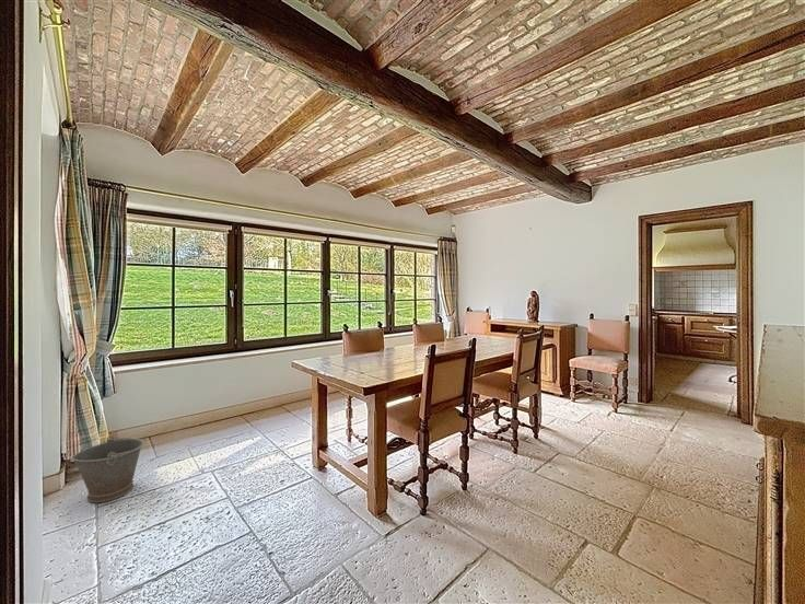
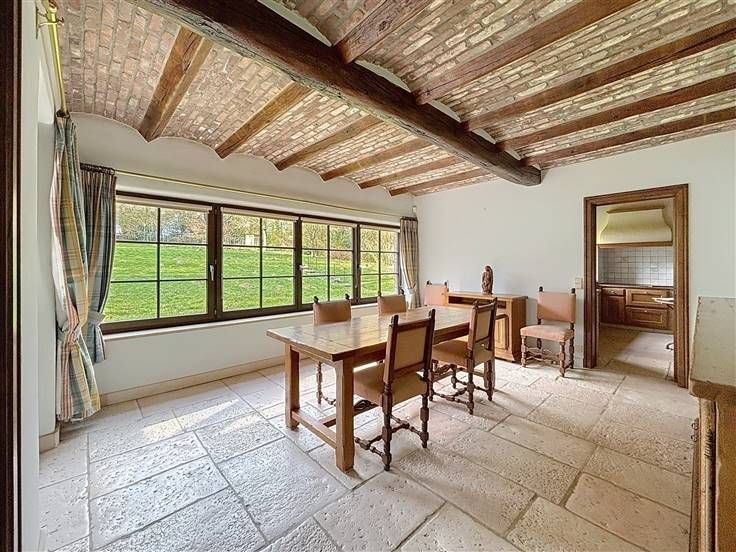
- bucket (109, 468)
